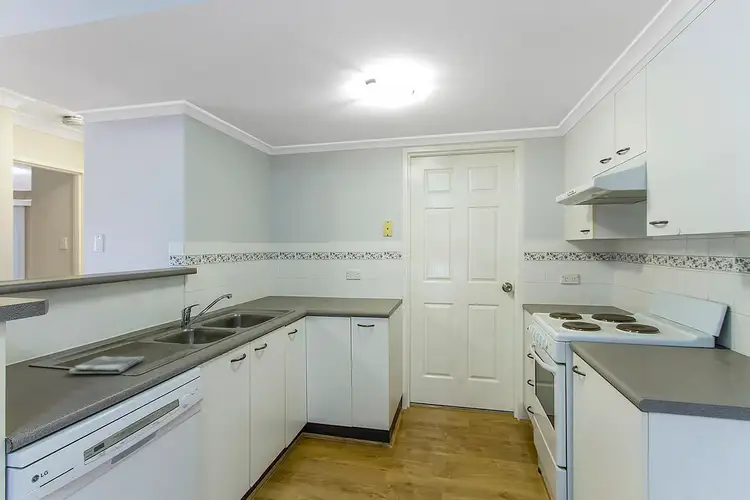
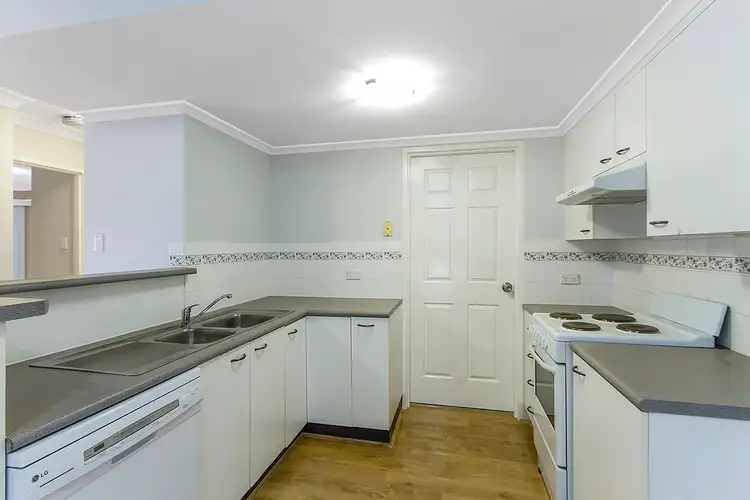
- dish towel (108, 363)
